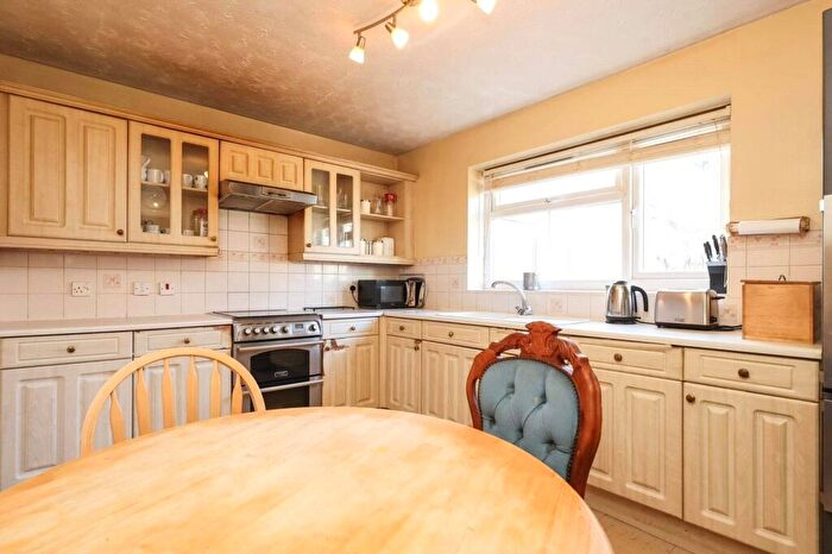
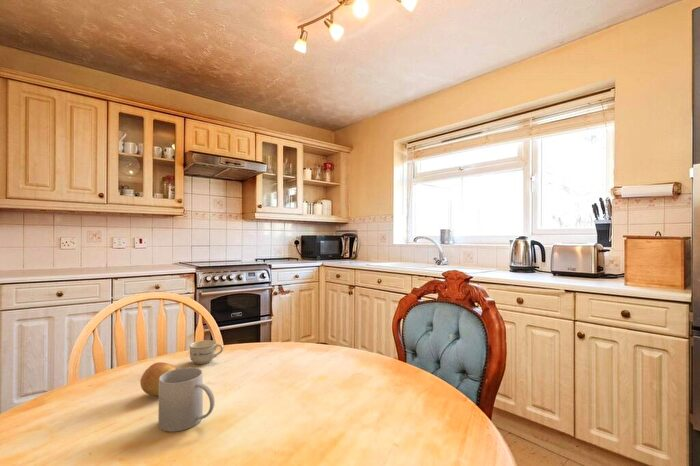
+ cup (206, 352)
+ apple (158, 378)
+ mug (188, 399)
